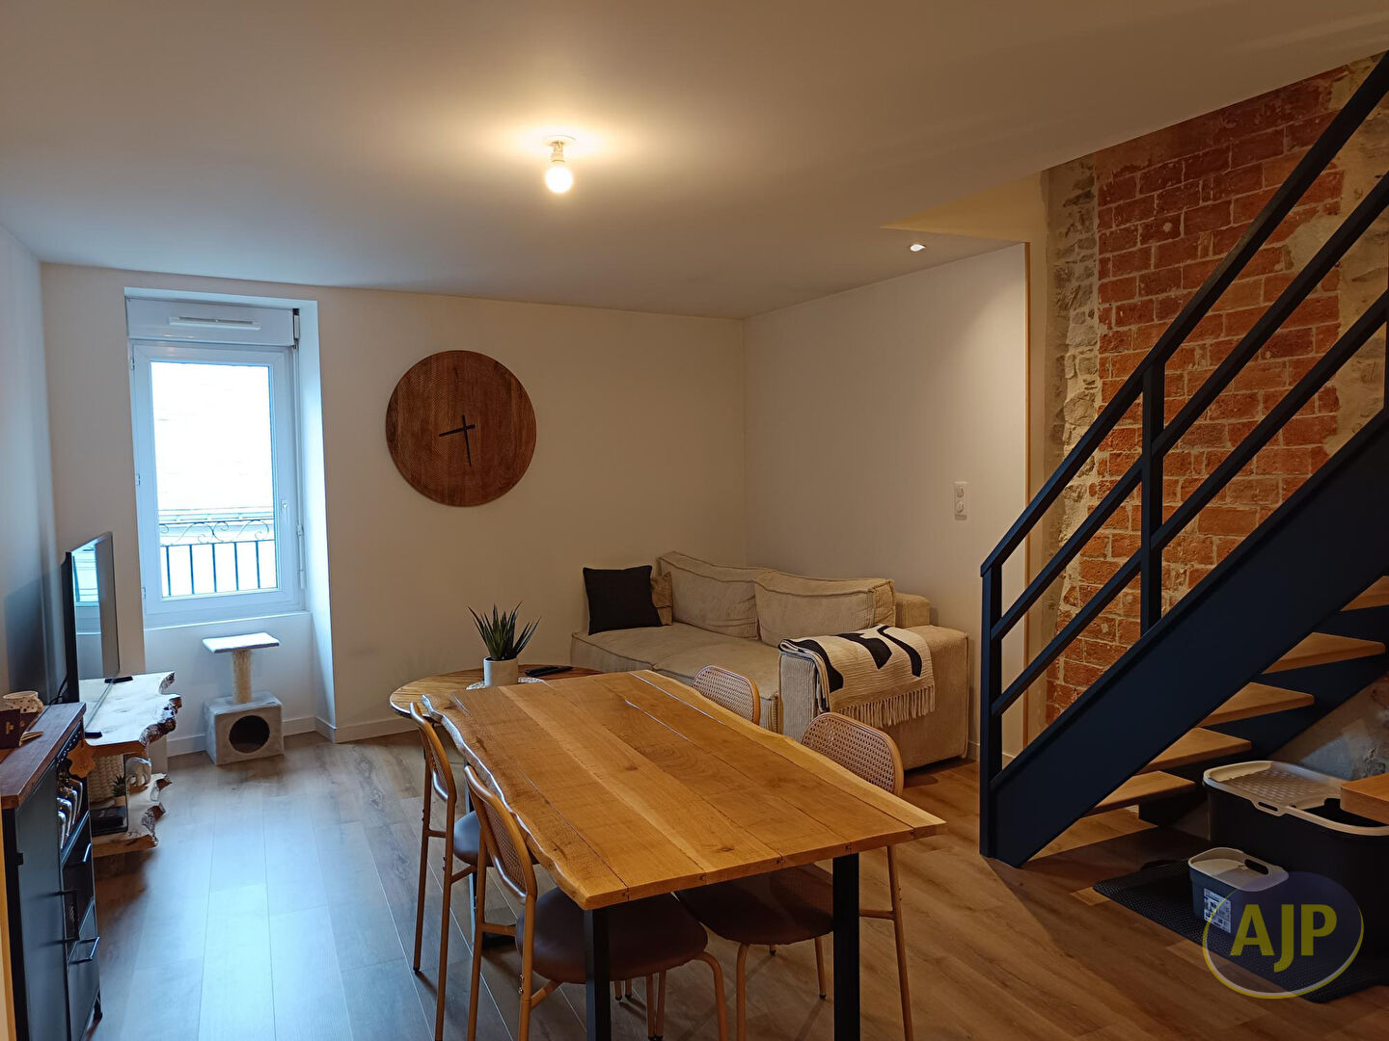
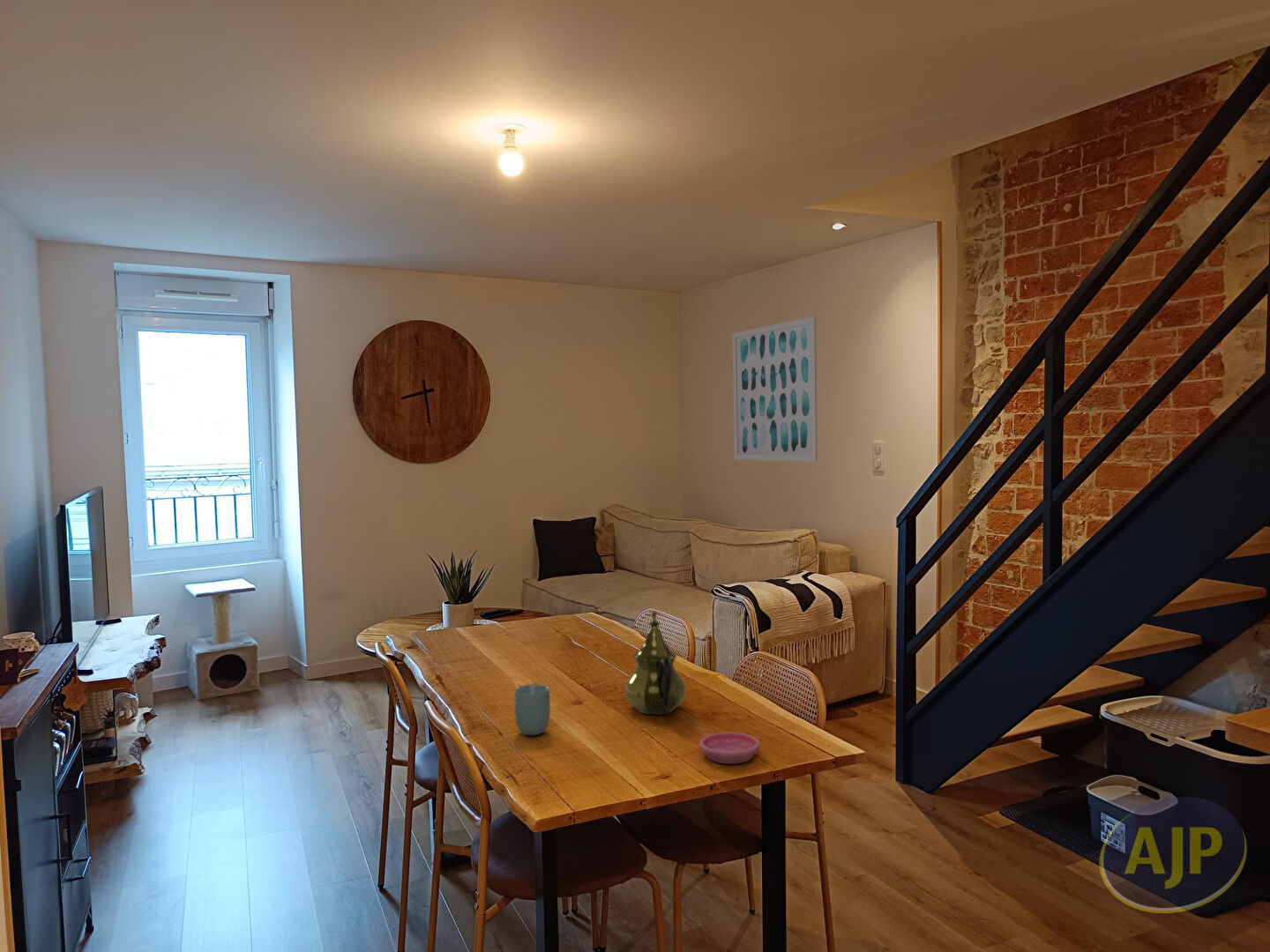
+ saucer (729, 748)
+ teapot (655, 660)
+ cup (532, 710)
+ wall art (772, 393)
